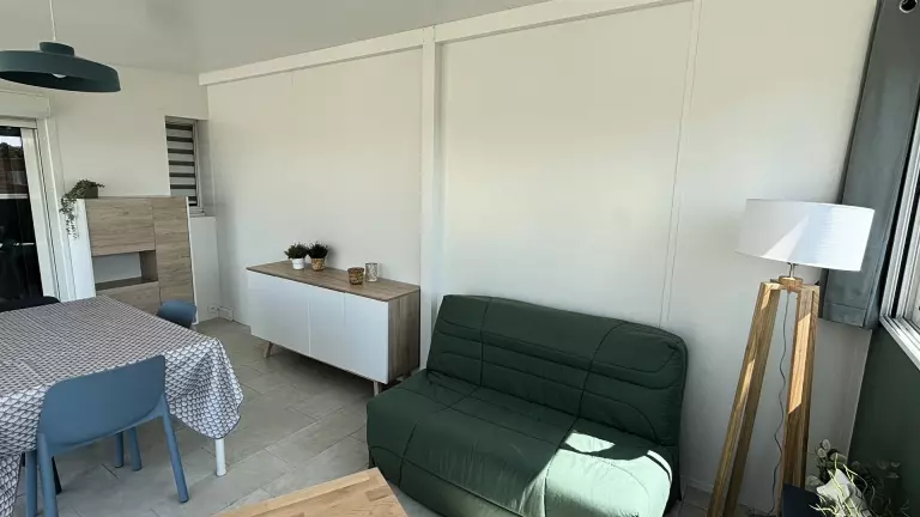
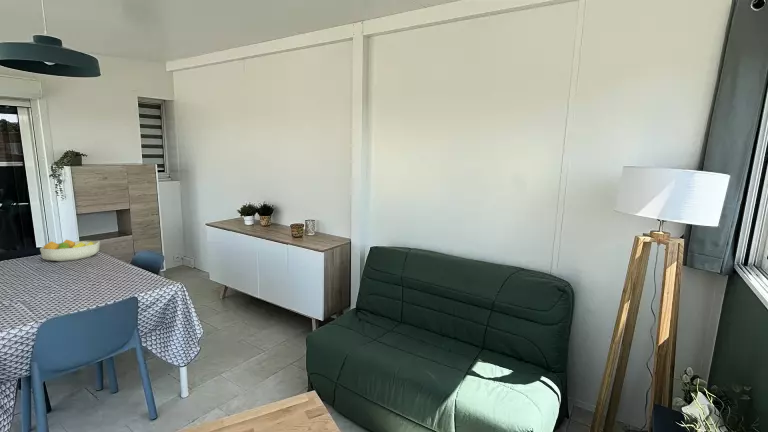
+ fruit bowl (71, 248)
